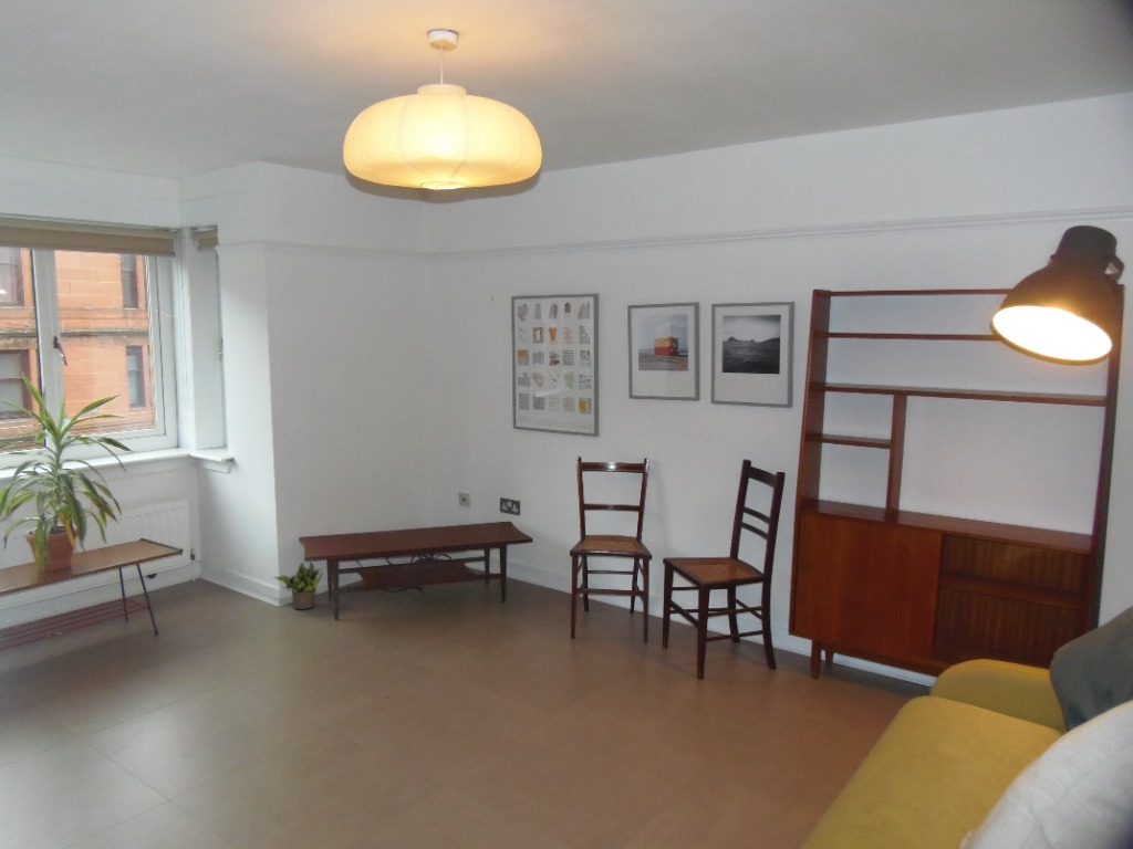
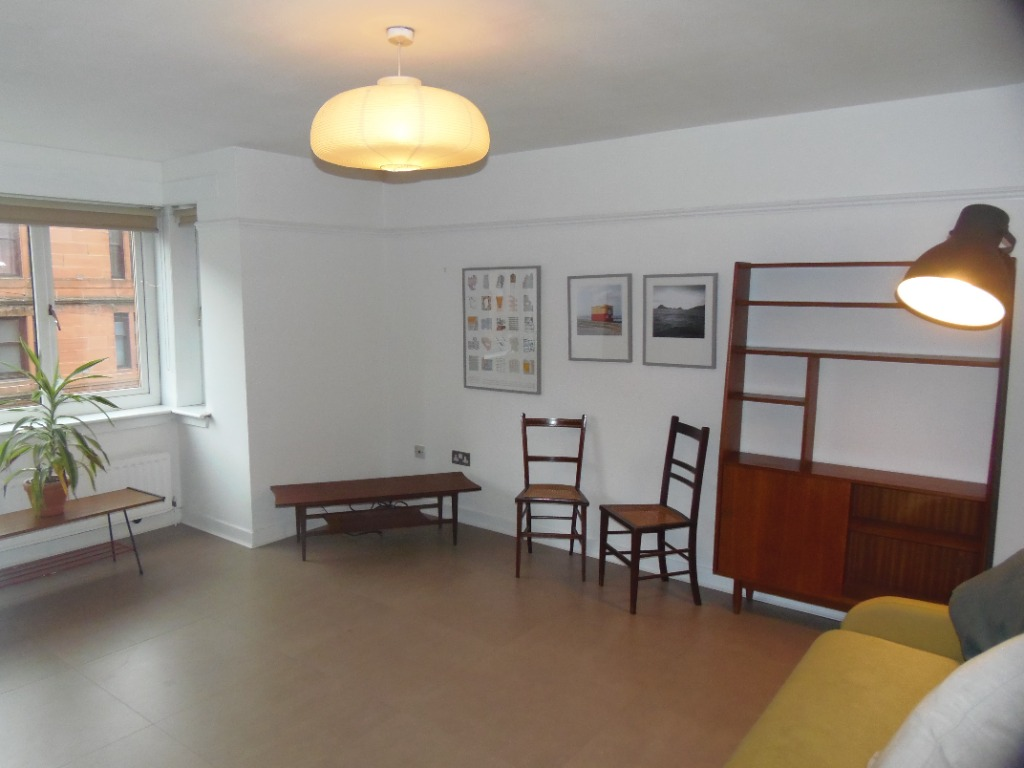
- potted plant (298, 584)
